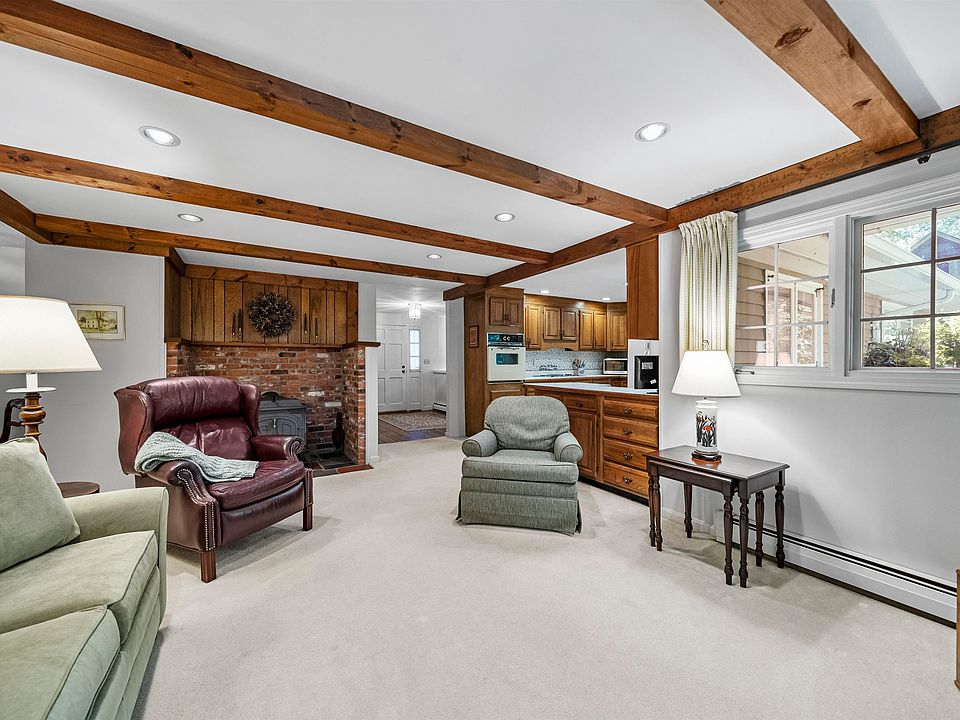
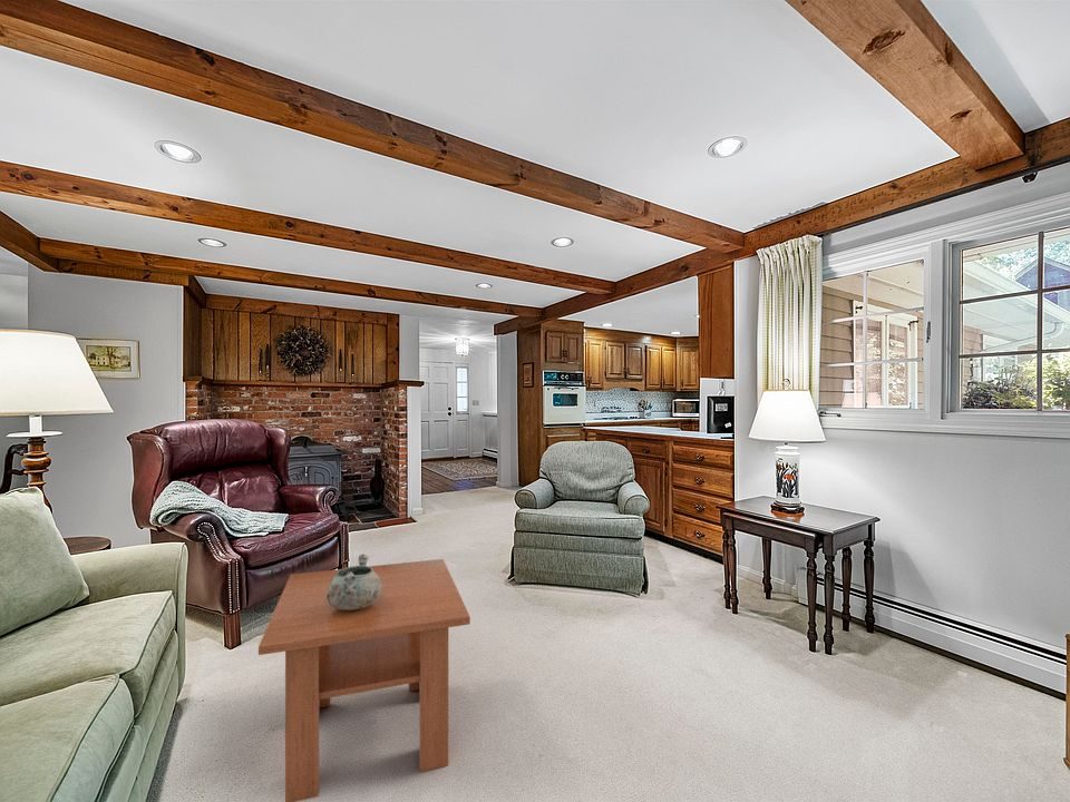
+ decorative bowl (354, 583)
+ coffee table (370, 663)
